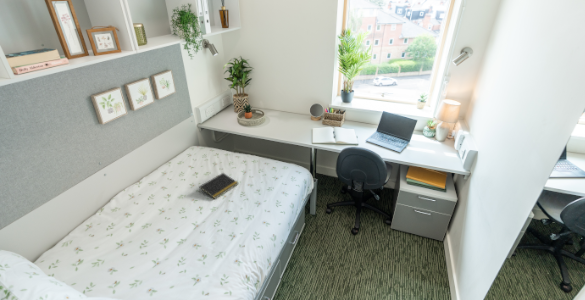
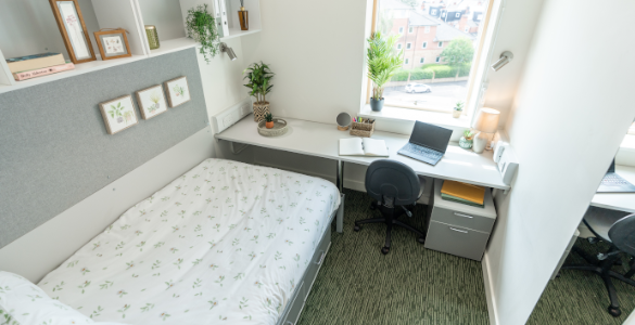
- notepad (219, 185)
